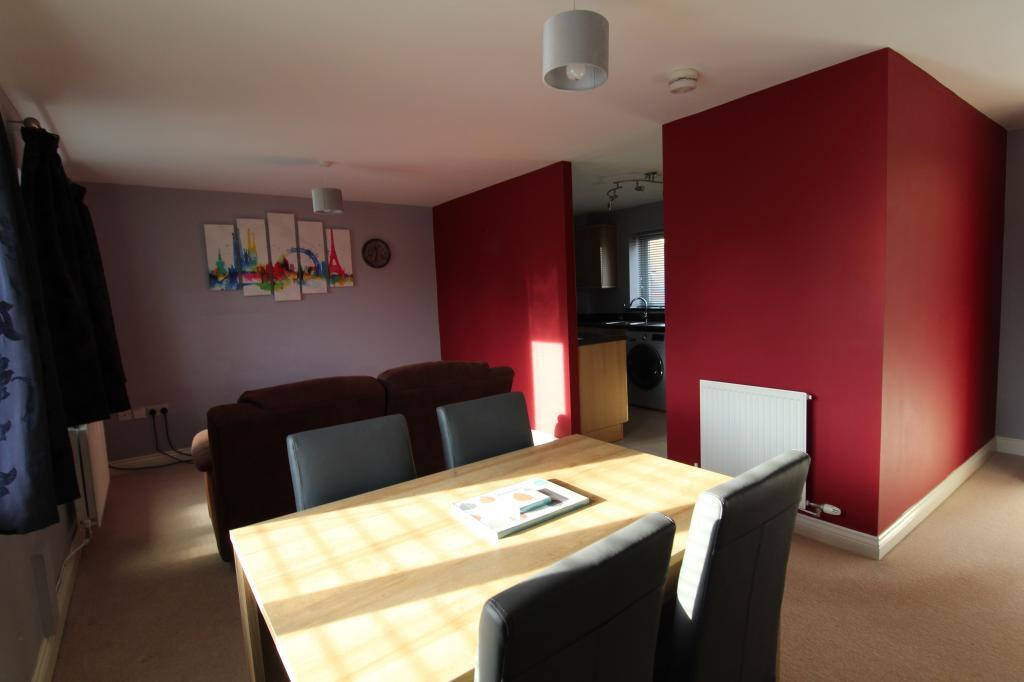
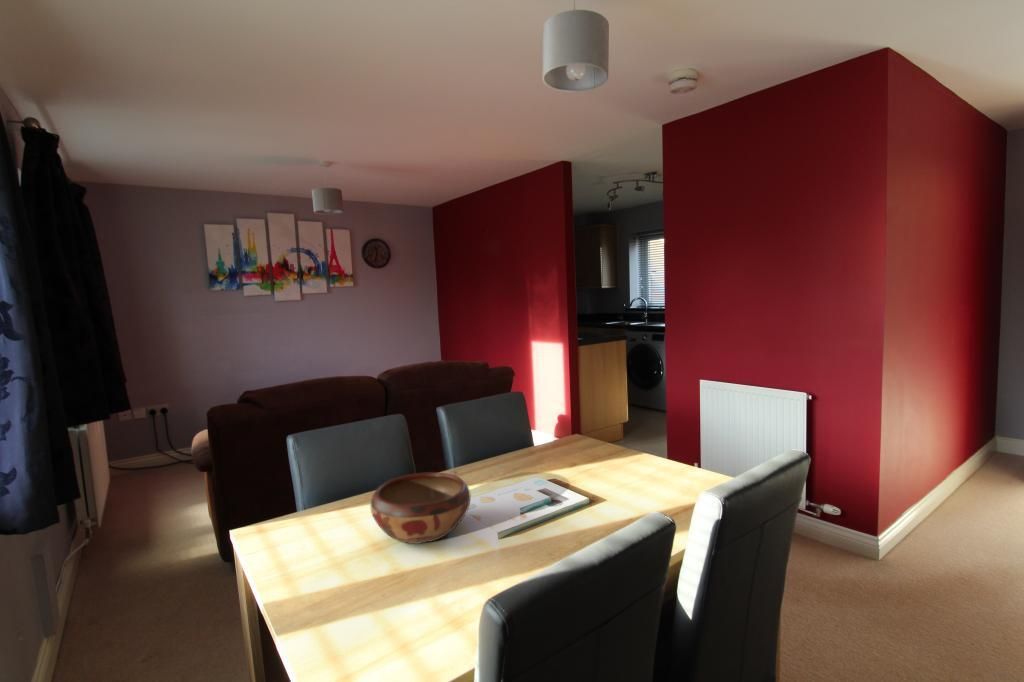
+ decorative bowl (421, 509)
